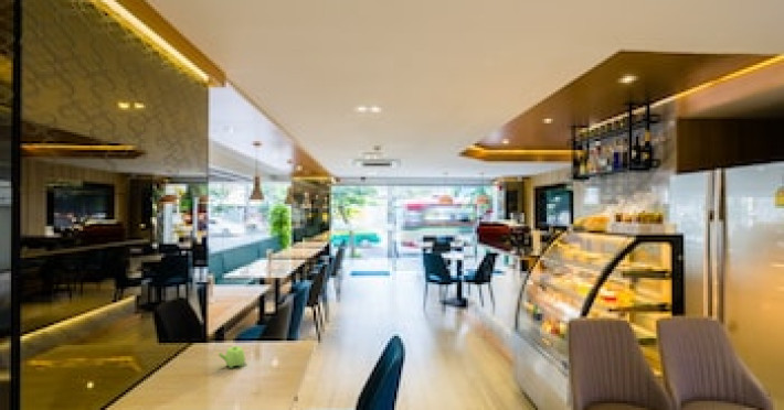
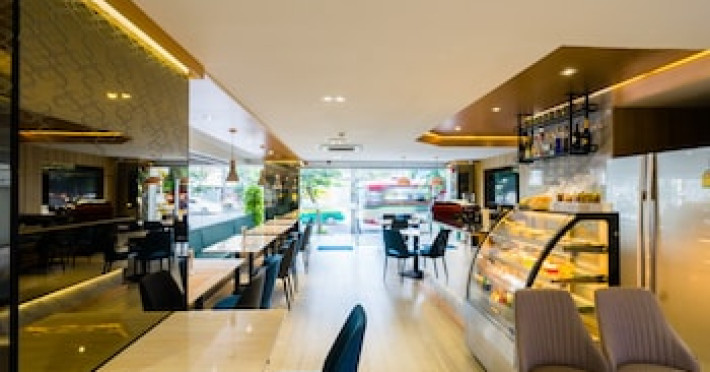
- teapot (231, 356)
